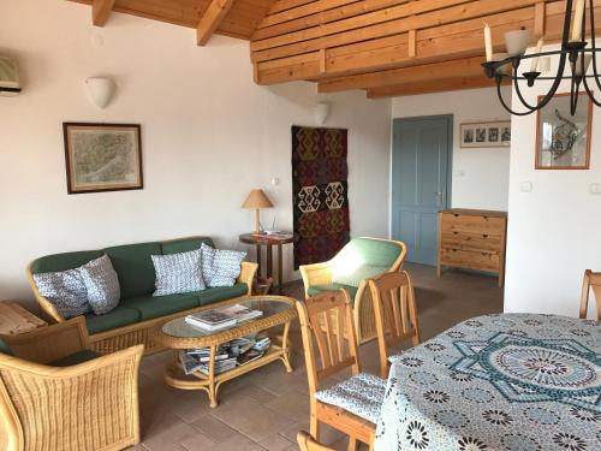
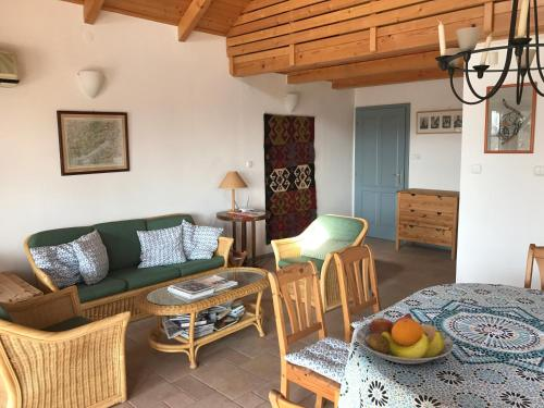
+ fruit bowl (403, 334)
